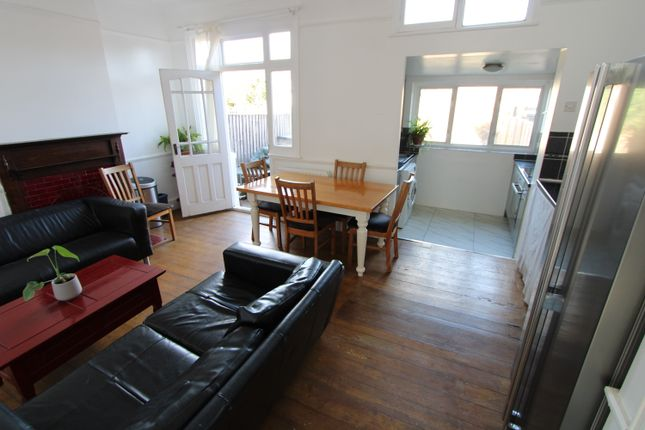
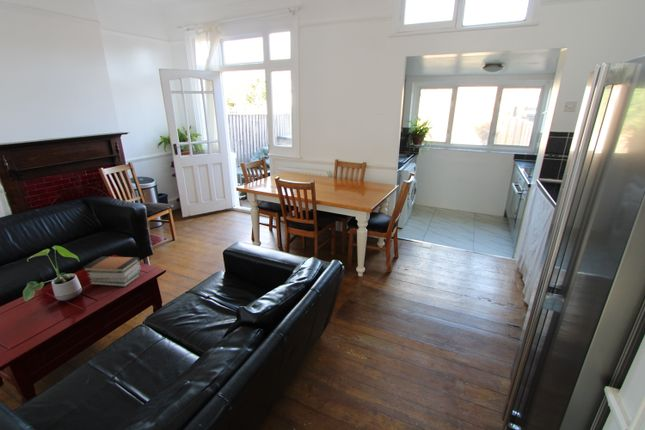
+ book stack (114, 271)
